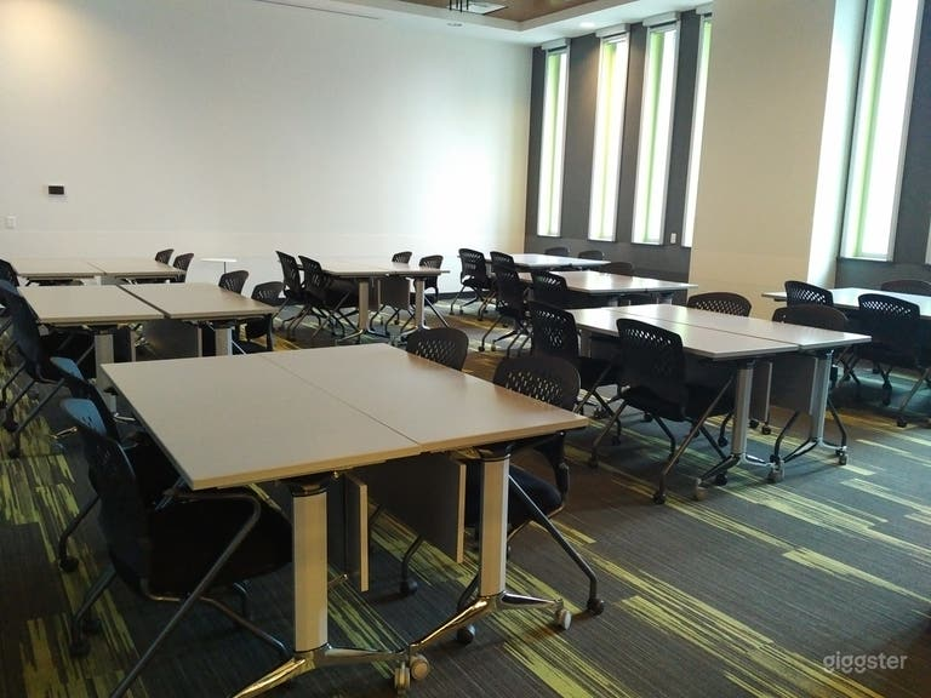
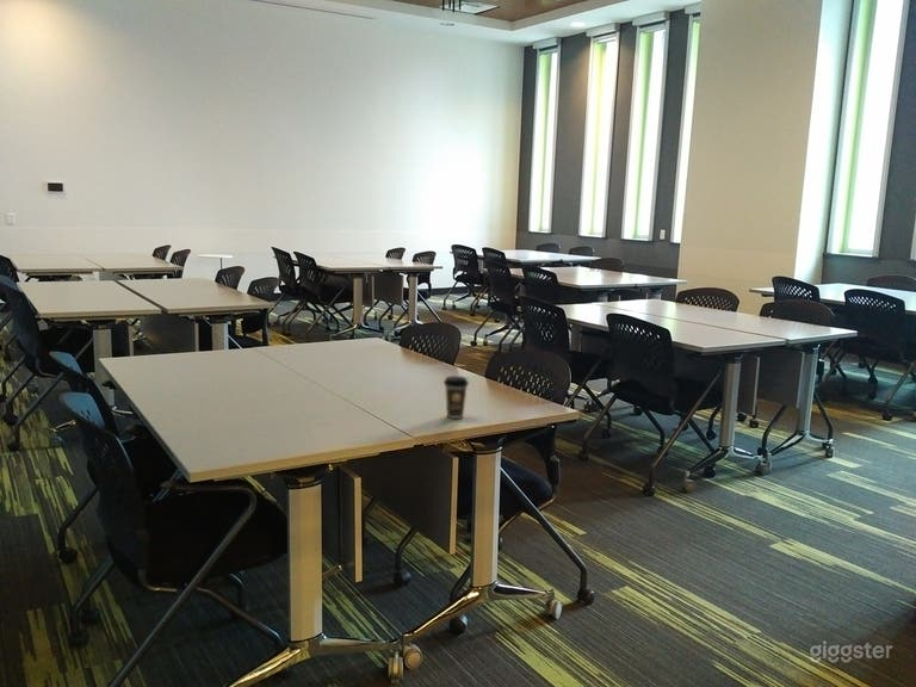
+ coffee cup (456, 397)
